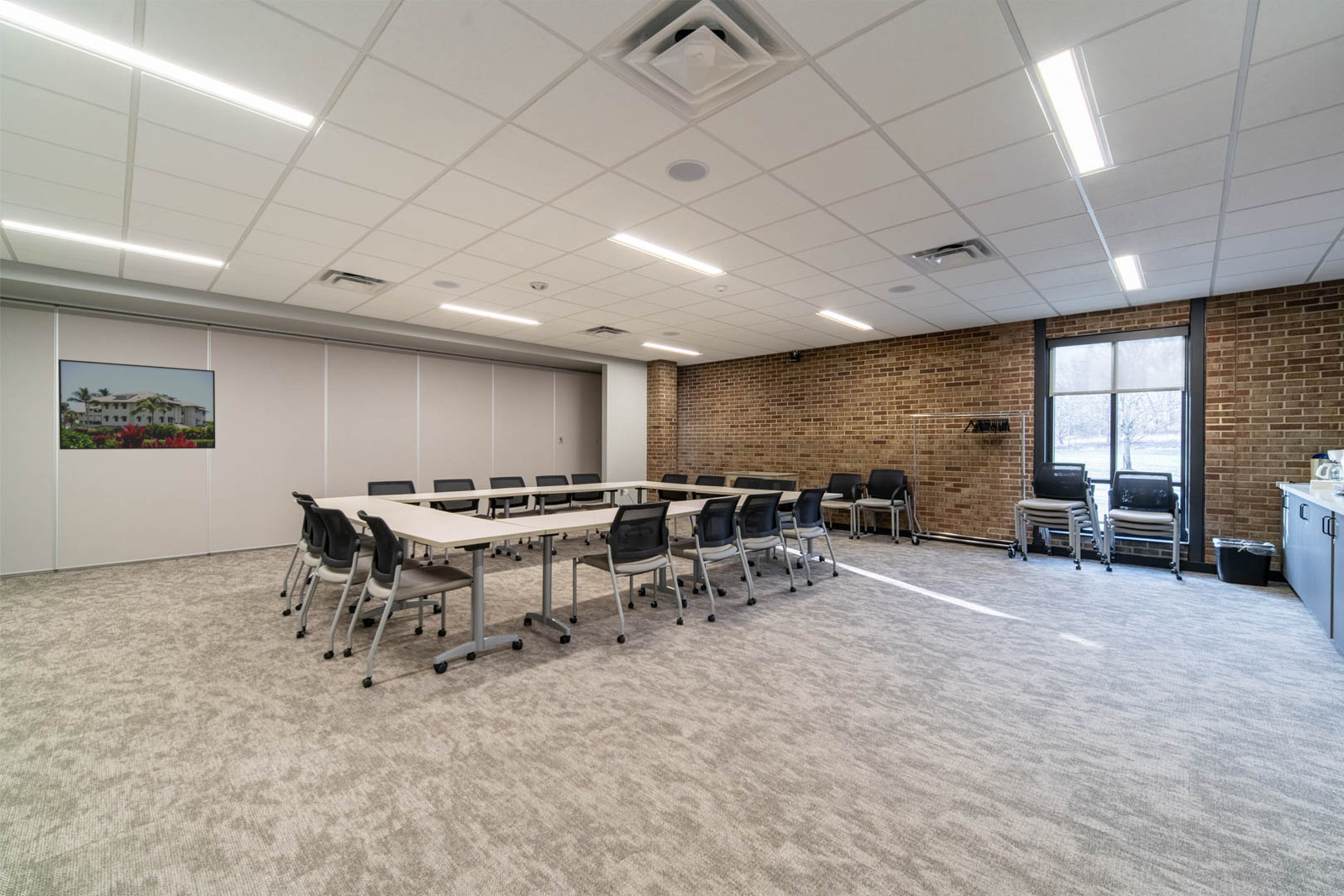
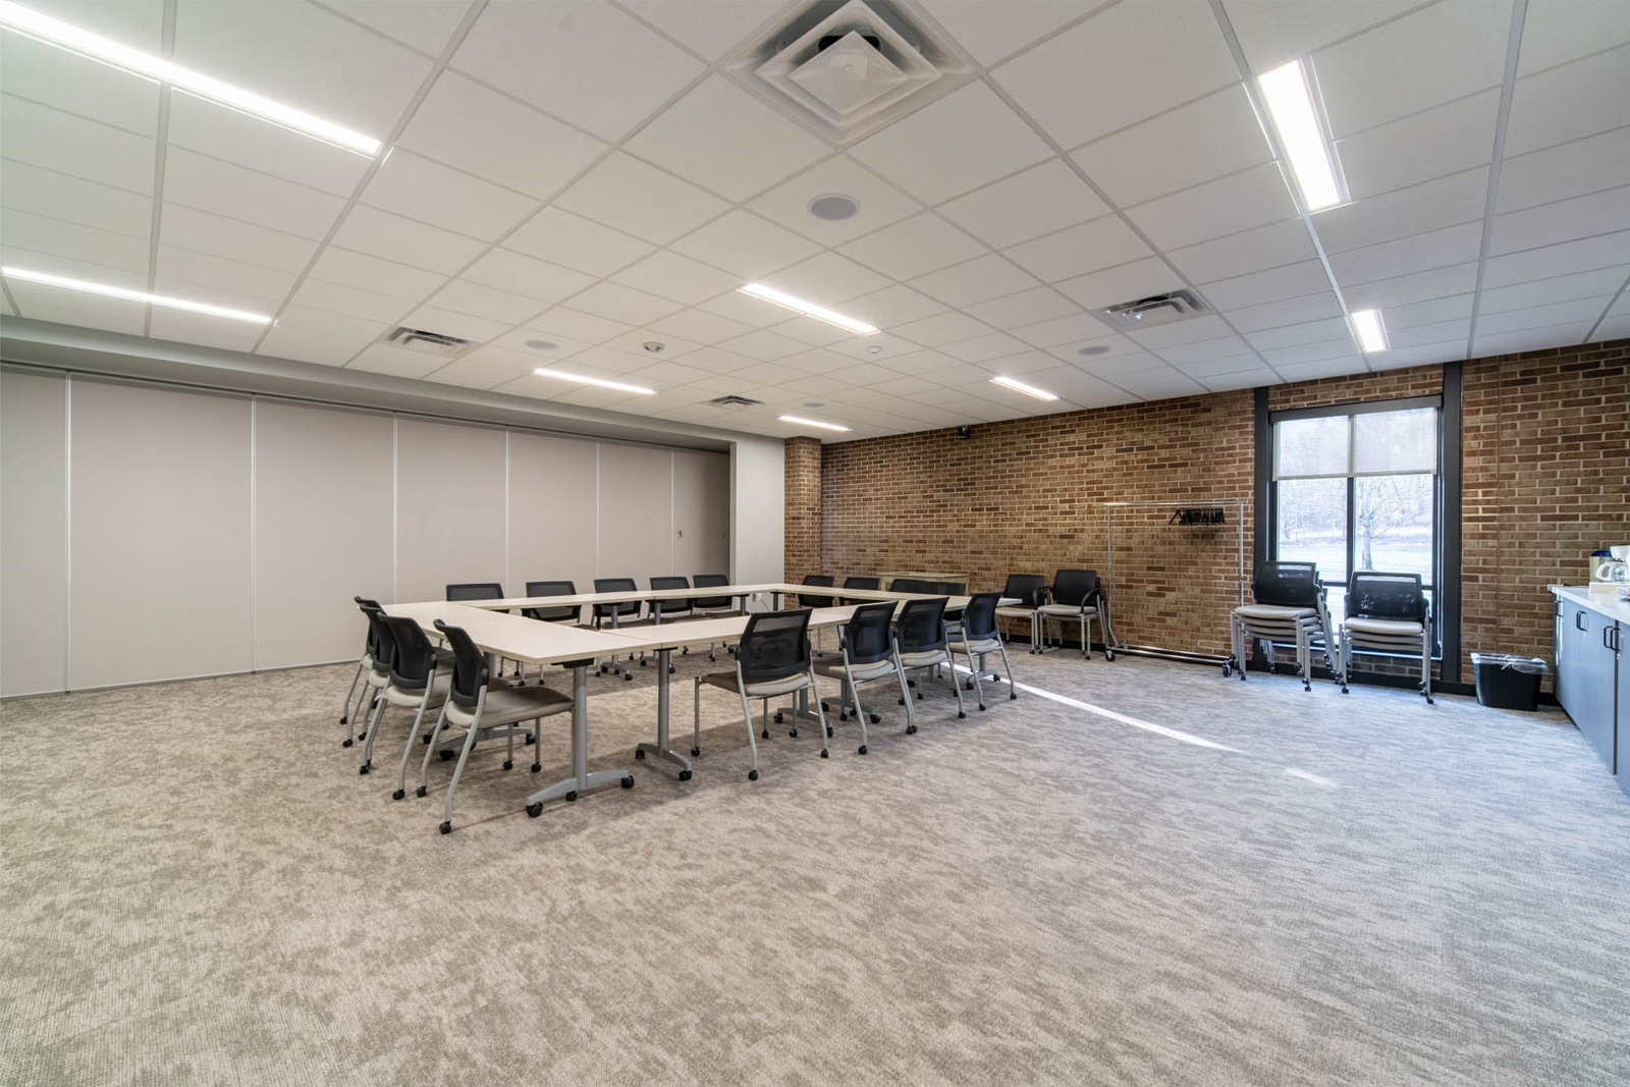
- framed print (142, 406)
